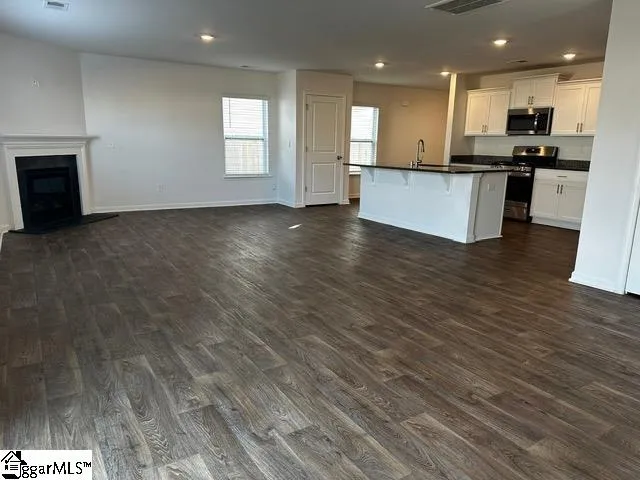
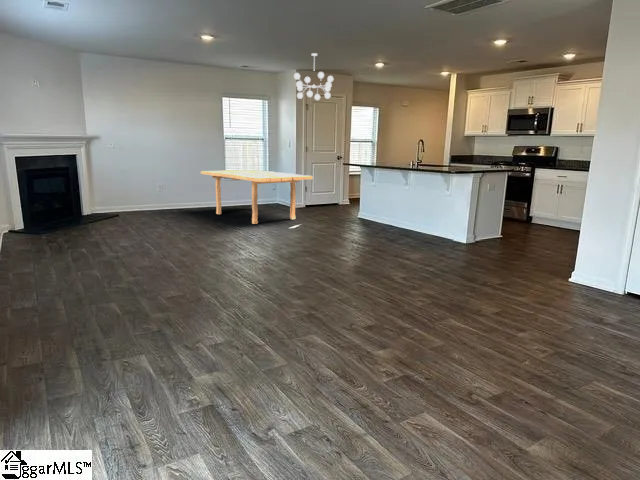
+ chandelier (318, 76)
+ dining table (254, 194)
